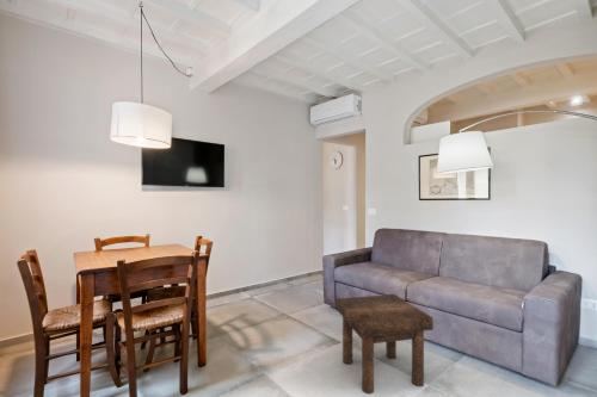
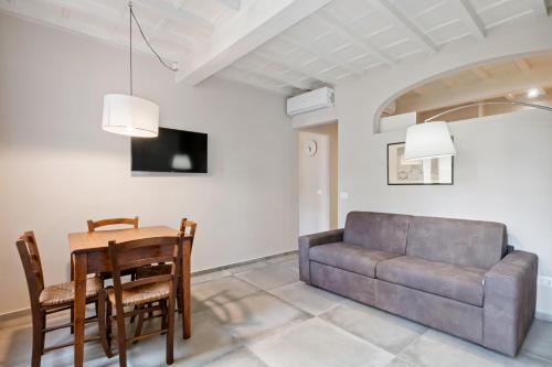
- stool (380, 339)
